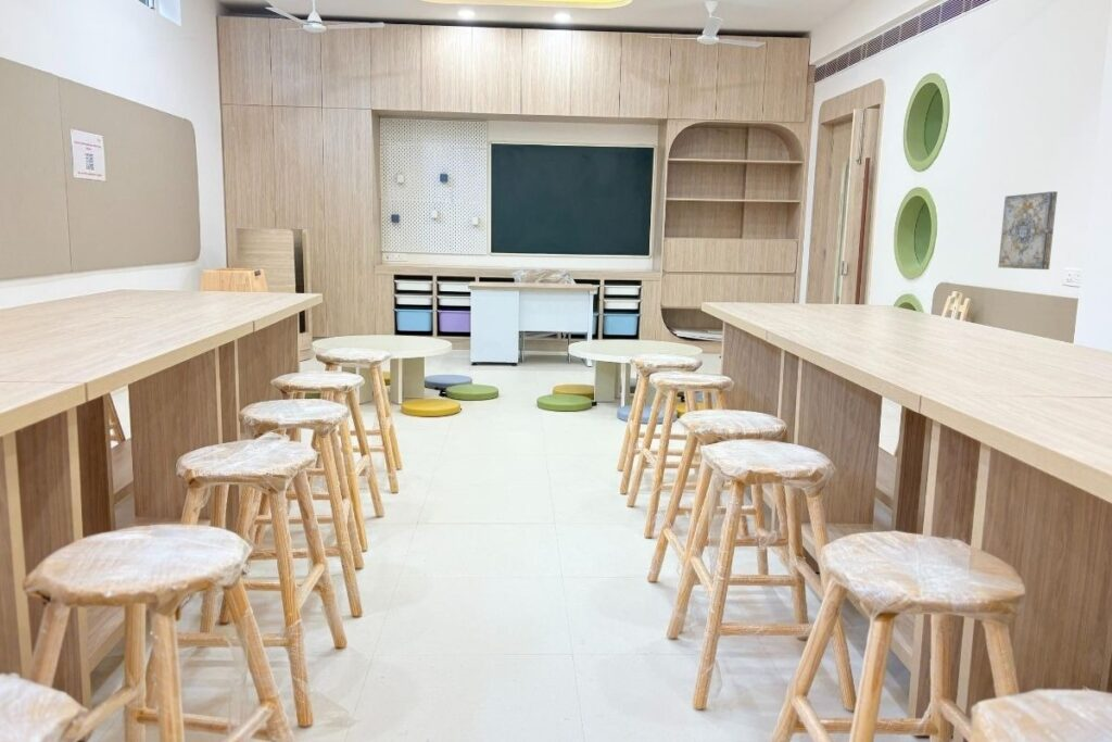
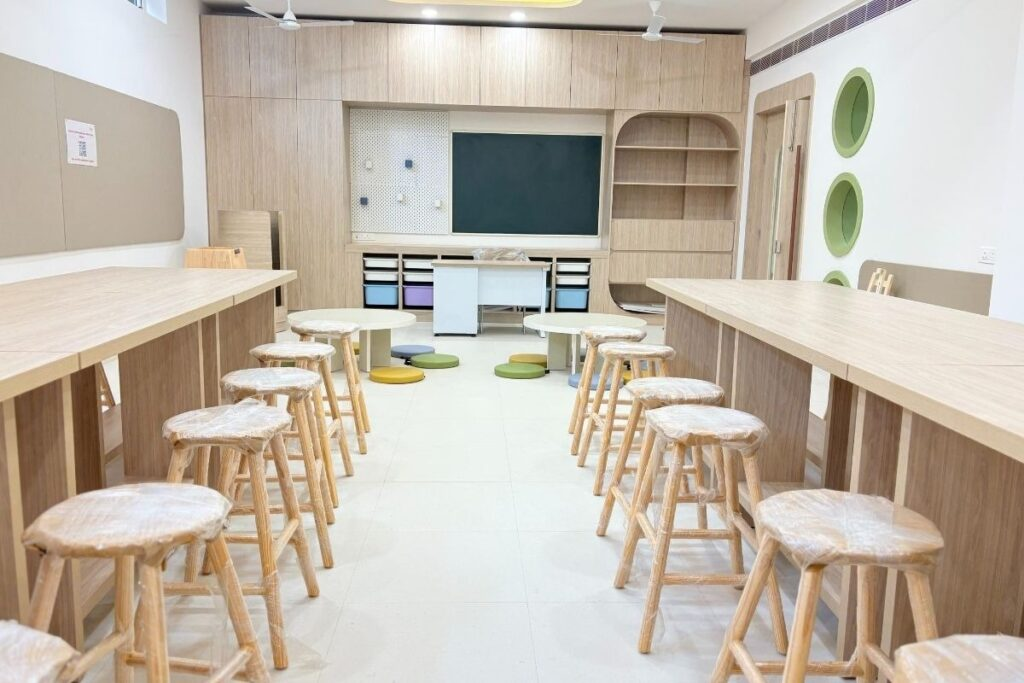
- wall art (1026, 231)
